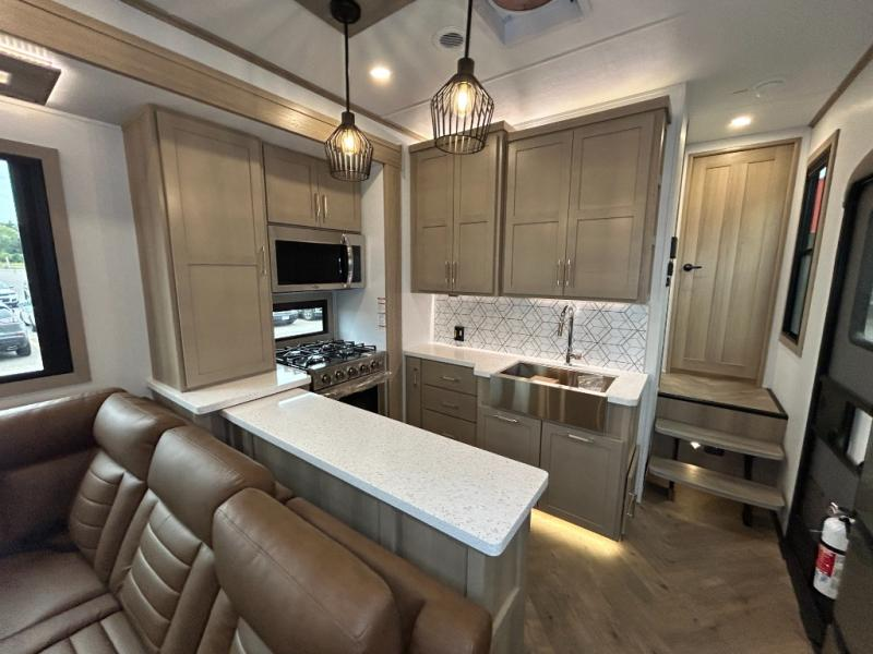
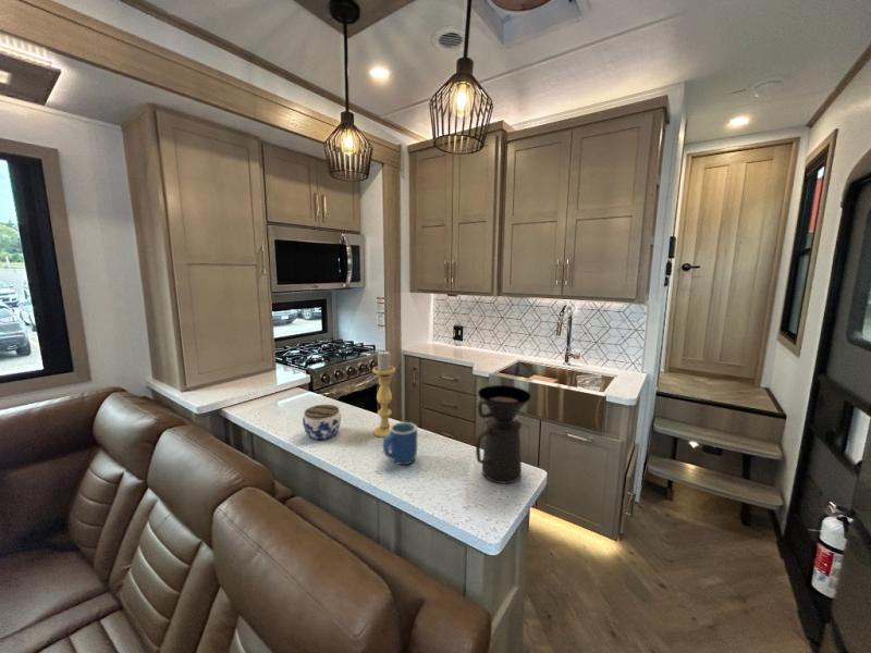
+ coffee maker (502, 433)
+ mug (401, 444)
+ jar (322, 421)
+ candle holder (383, 392)
